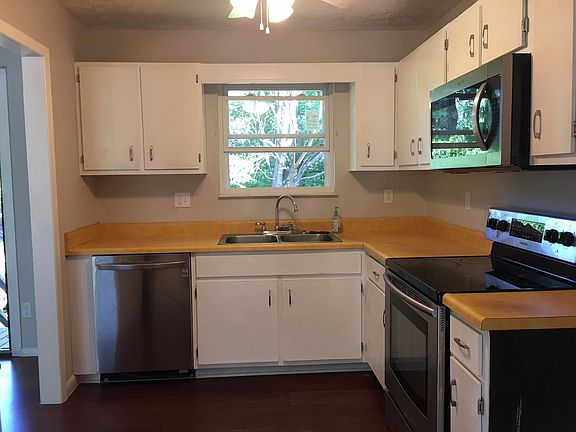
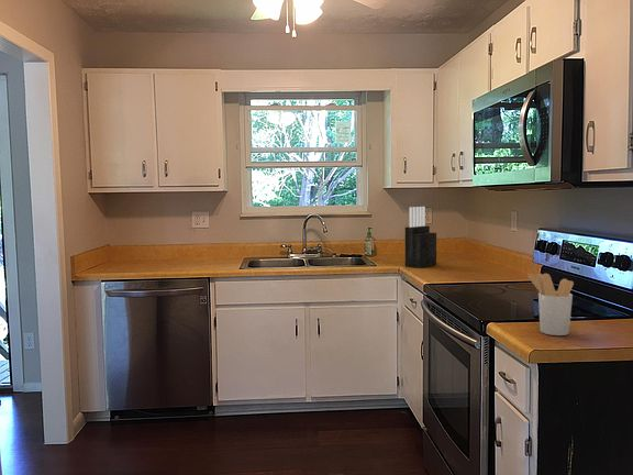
+ knife block (422, 236)
+ utensil holder (549, 301)
